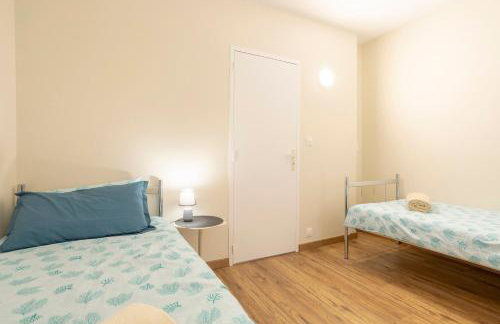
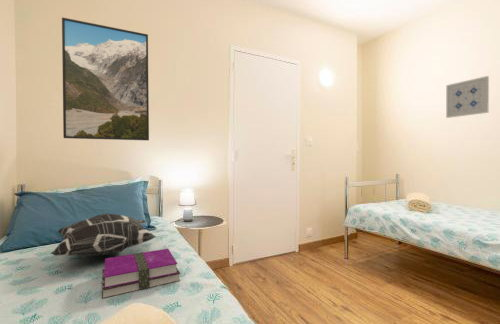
+ hardback book (140, 269)
+ decorative pillow (107, 233)
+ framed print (108, 83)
+ wall art (466, 98)
